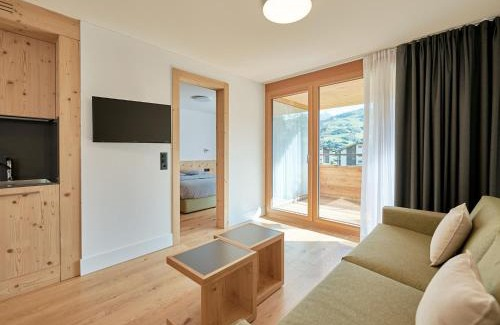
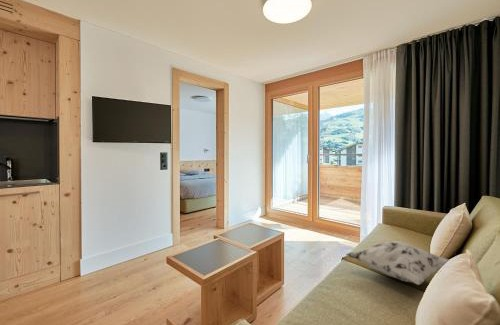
+ decorative pillow (398, 259)
